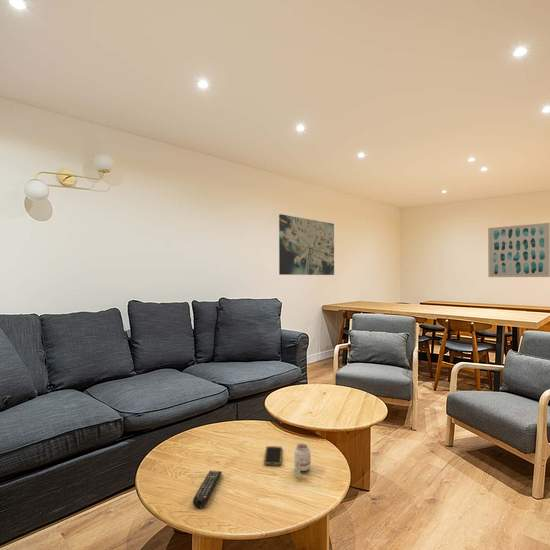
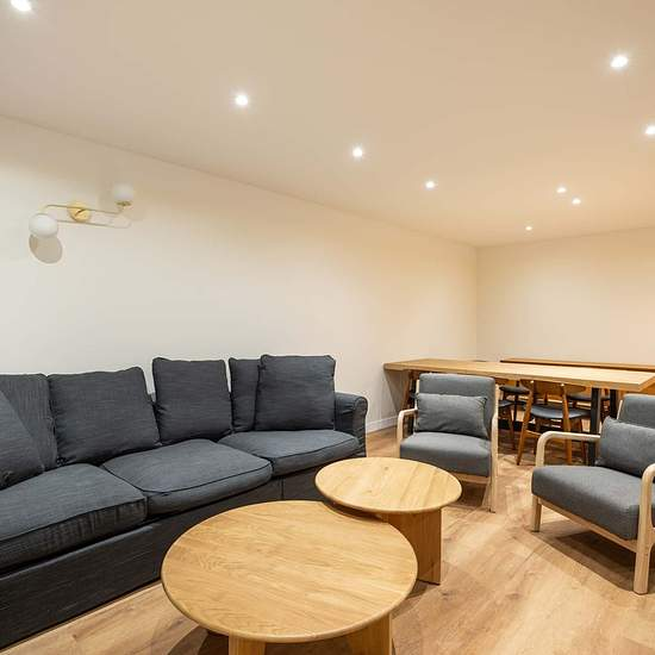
- candle (302, 460)
- remote control (208, 486)
- wall art (517, 251)
- smartphone (273, 455)
- wall art (308, 247)
